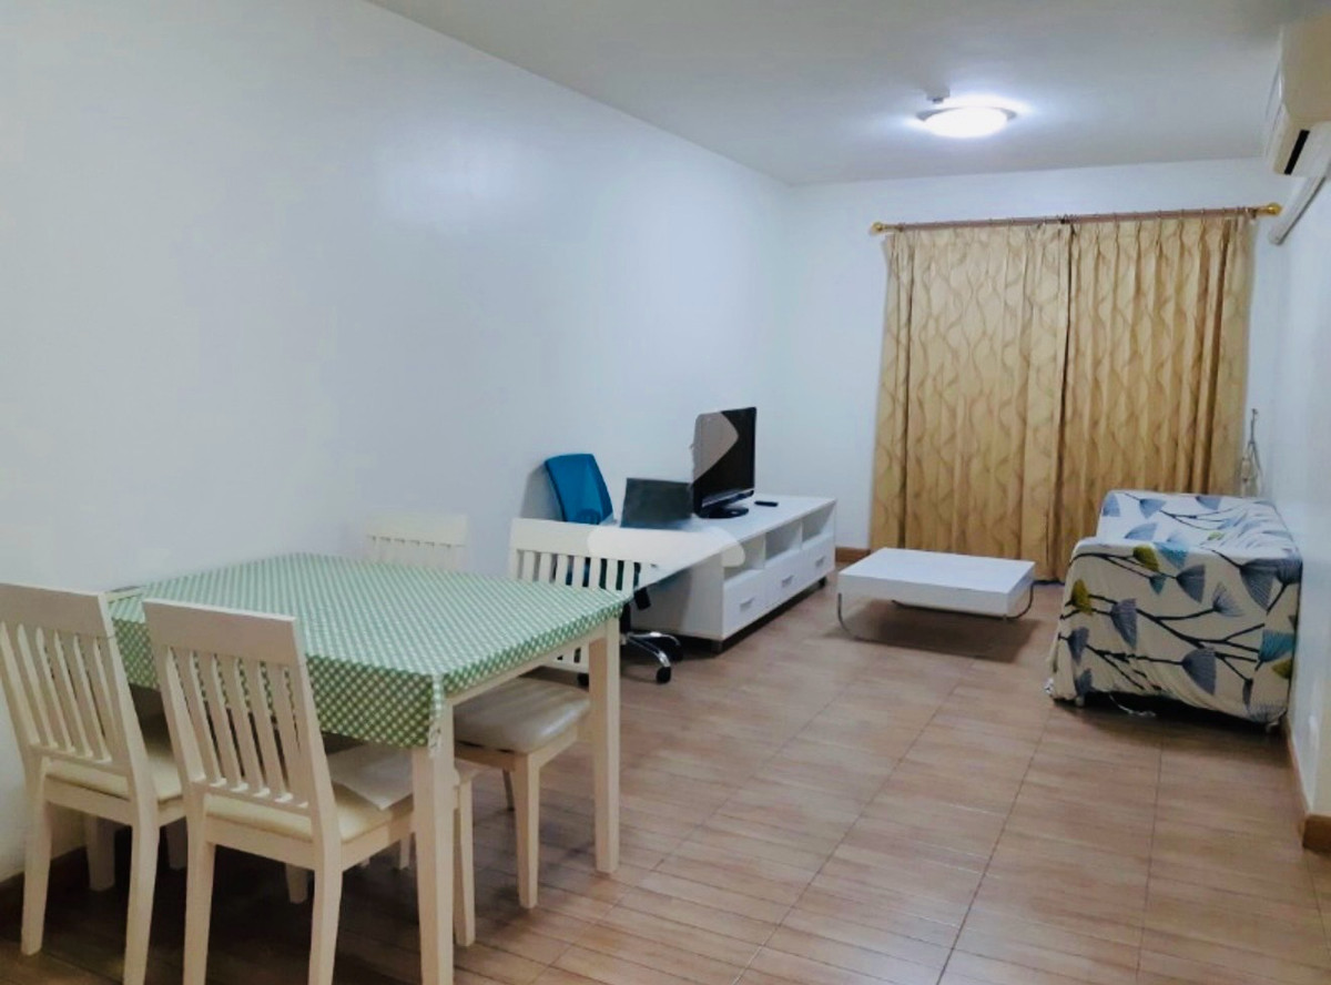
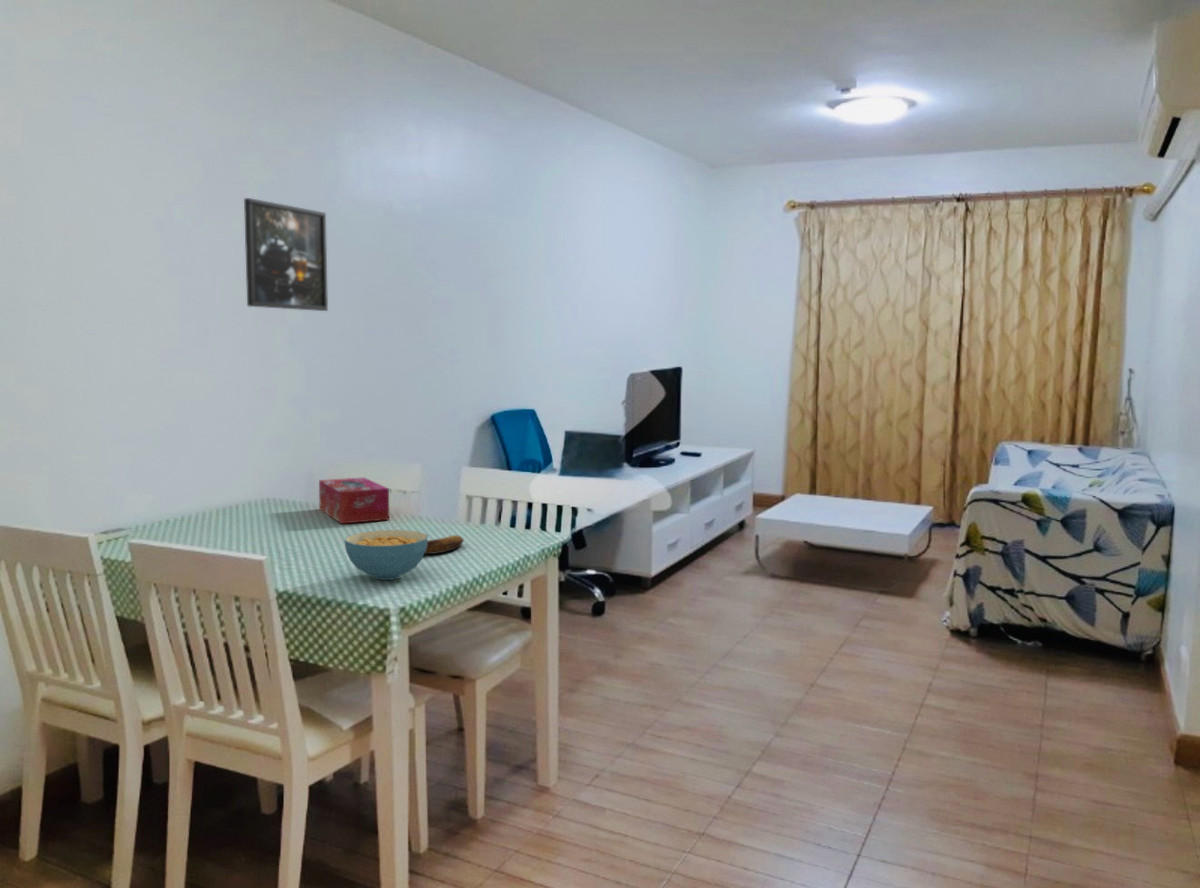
+ banana (433, 543)
+ tissue box (353, 499)
+ cereal bowl (387, 557)
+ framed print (288, 257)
